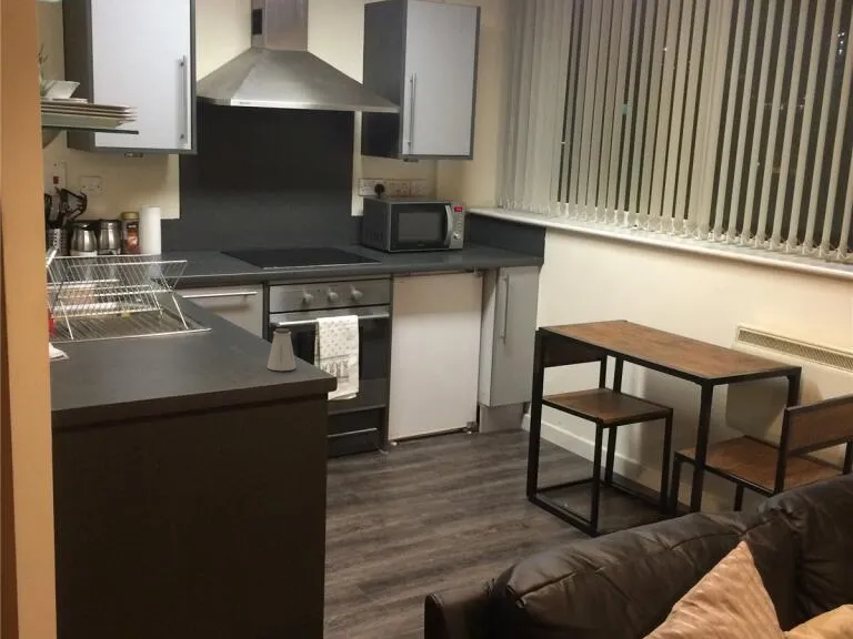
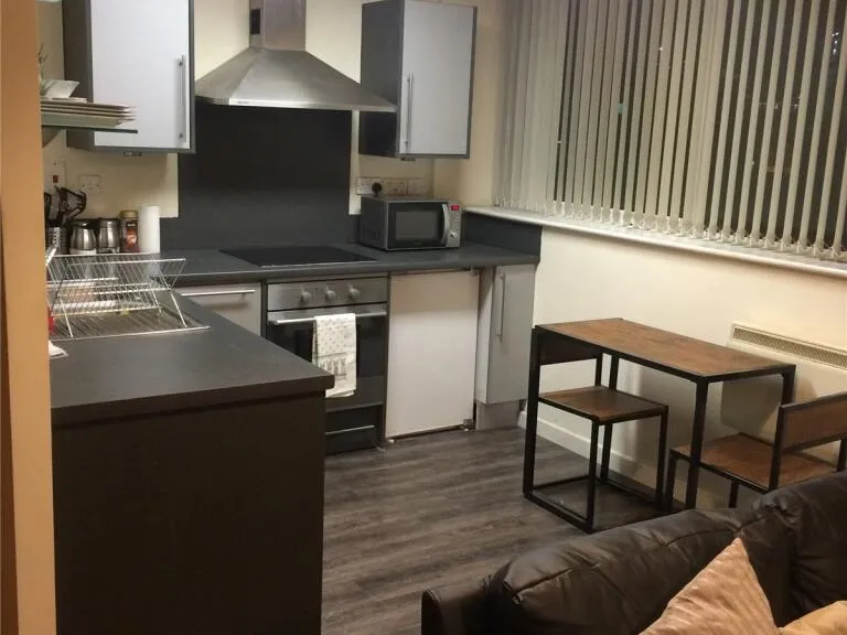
- saltshaker (281, 348)
